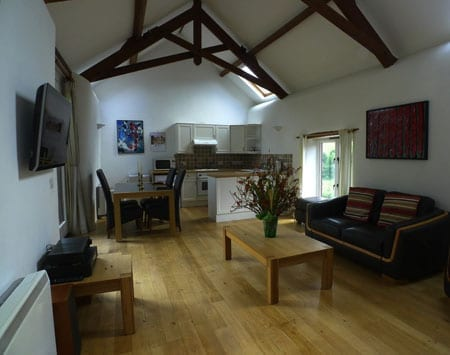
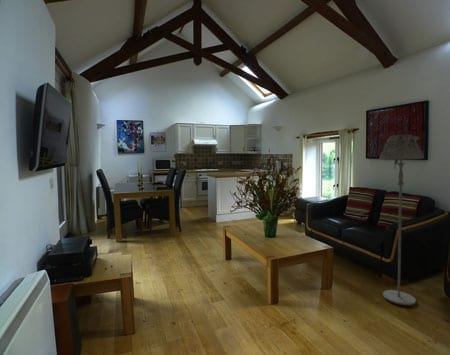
+ floor lamp (399, 217)
